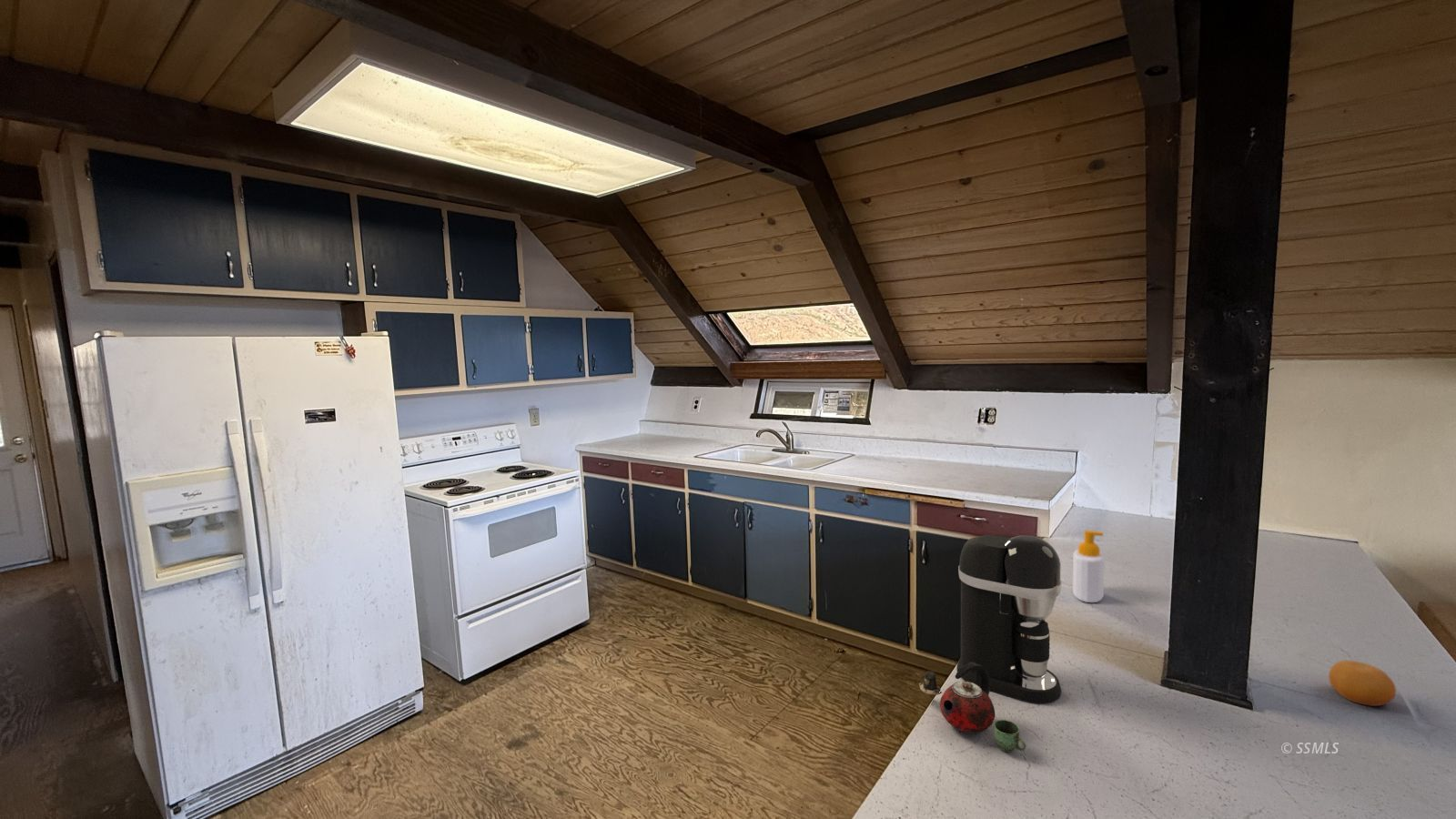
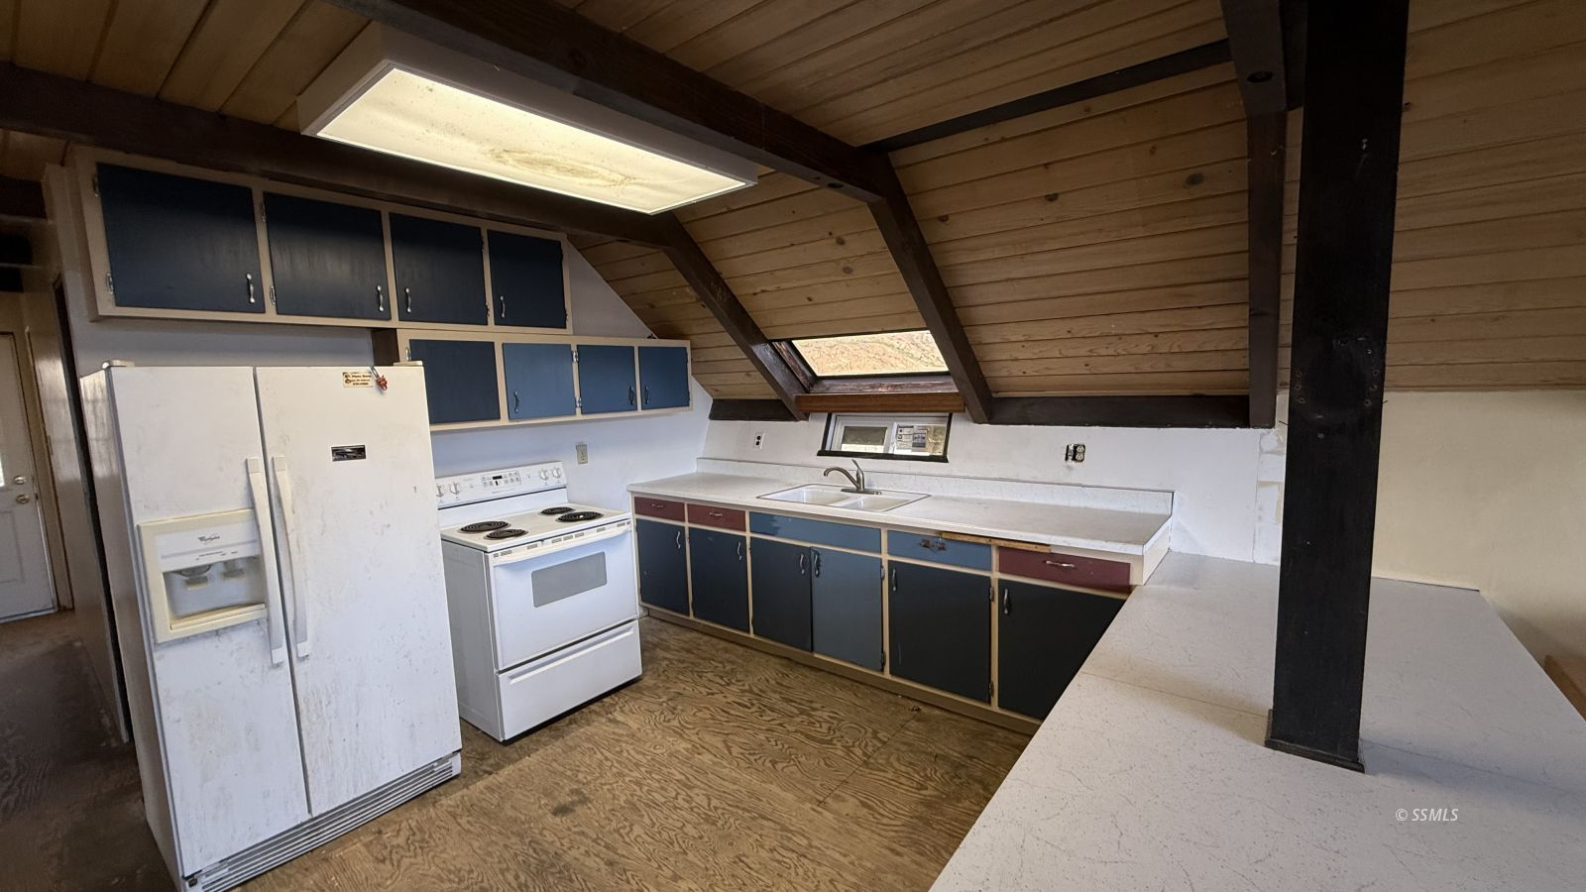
- fruit (1360, 682)
- soap bottle (1088, 563)
- kettle (967, 696)
- coffee maker (1007, 608)
